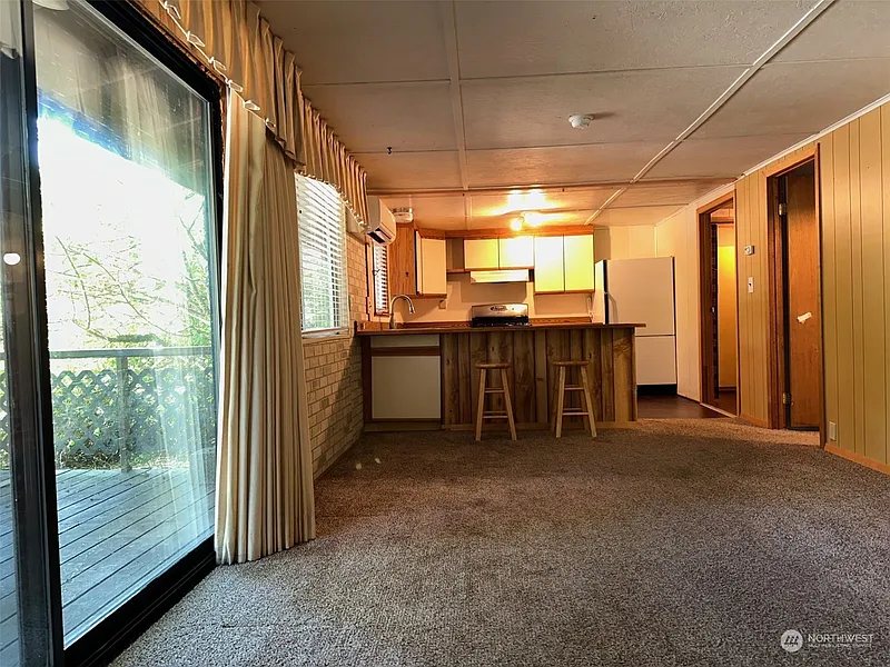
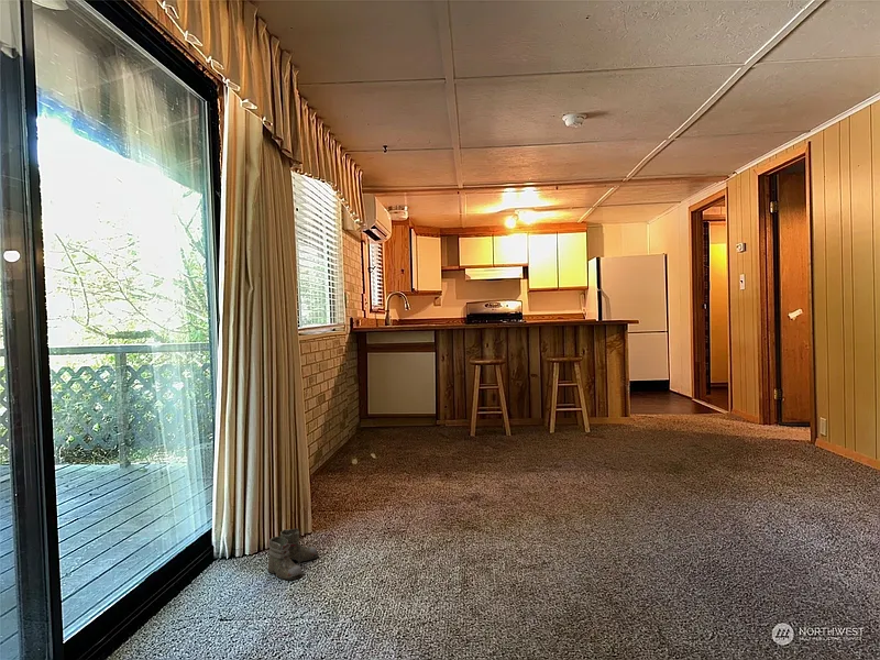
+ boots (290, 551)
